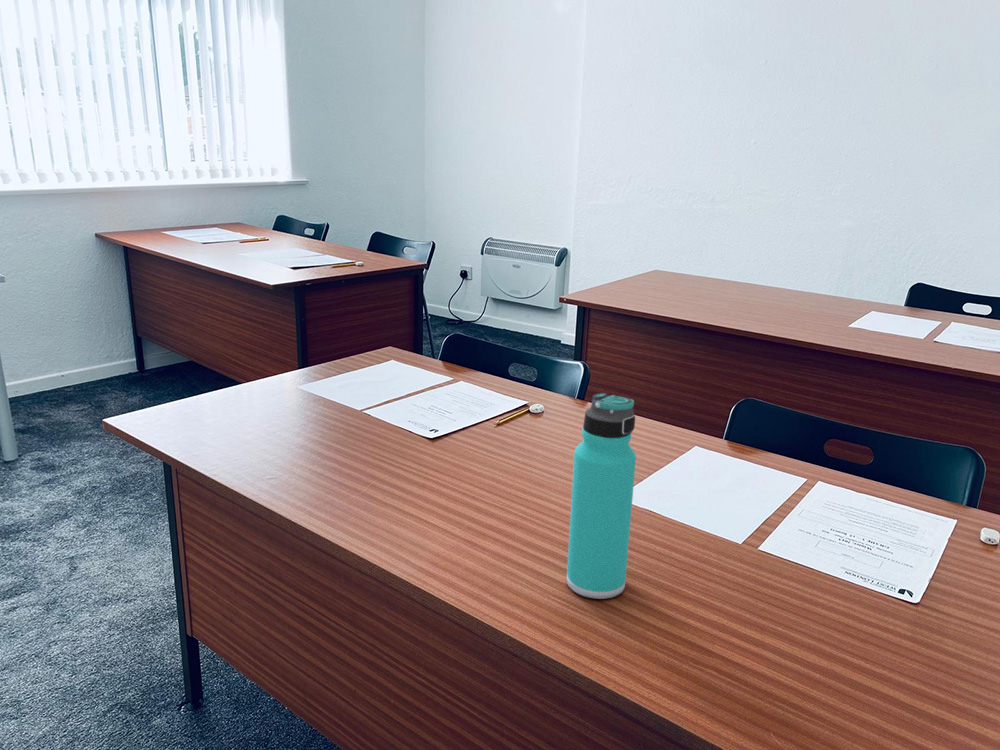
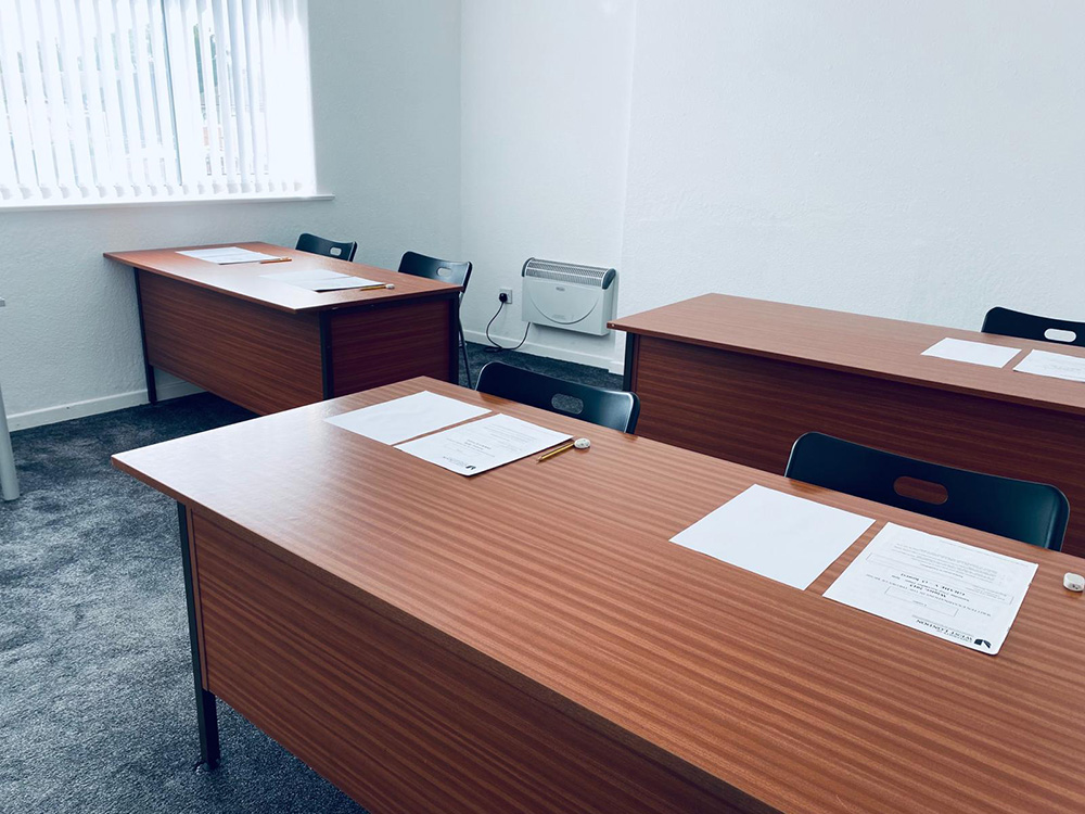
- thermos bottle (602, 493)
